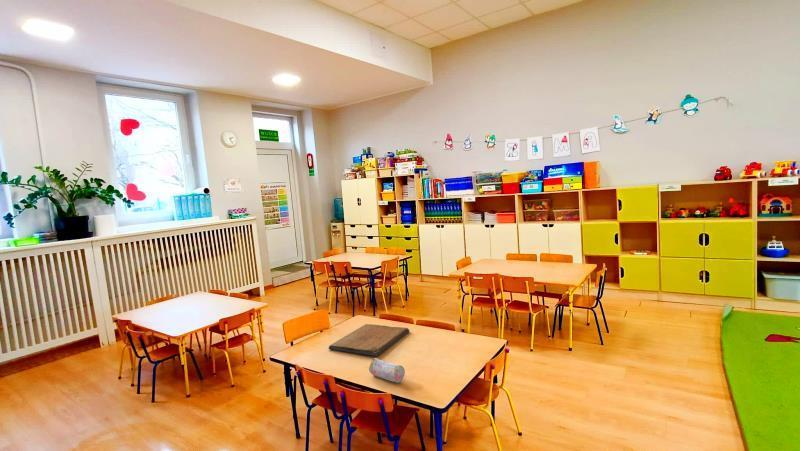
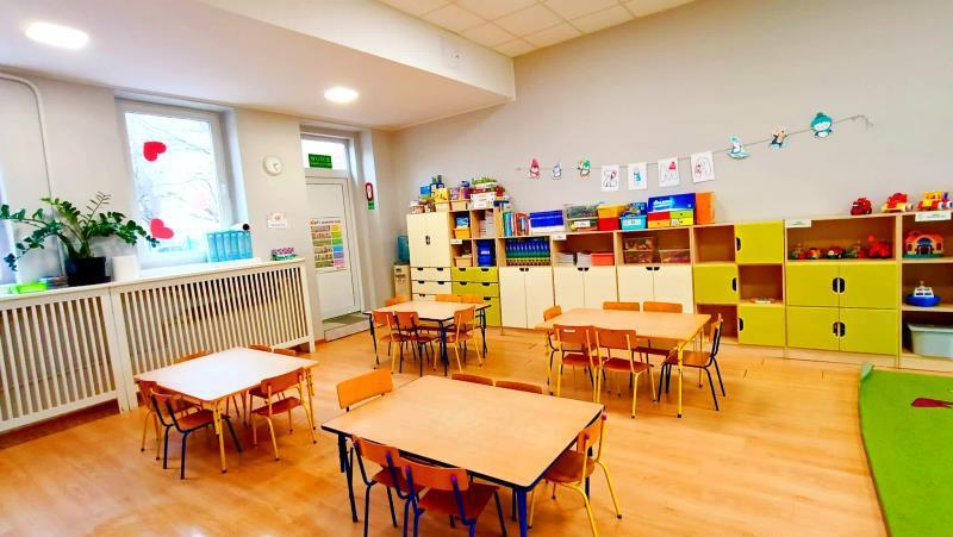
- religious icon (370, 338)
- pencil case (386, 369)
